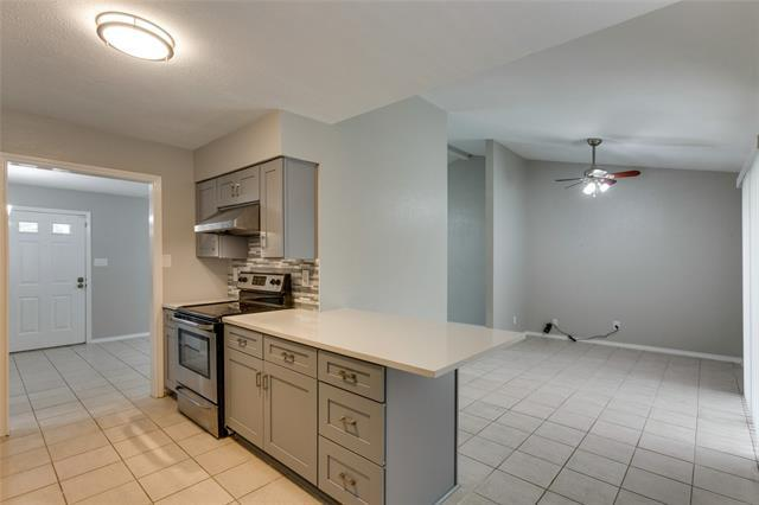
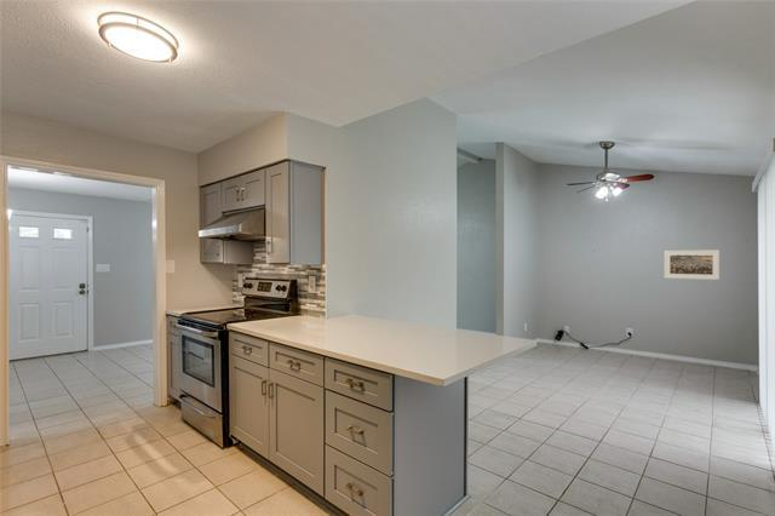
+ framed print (690, 264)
